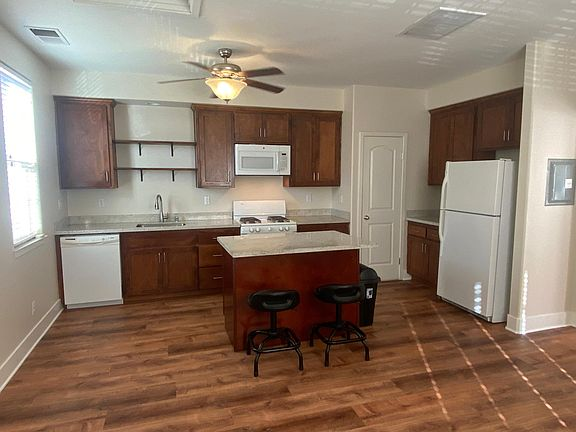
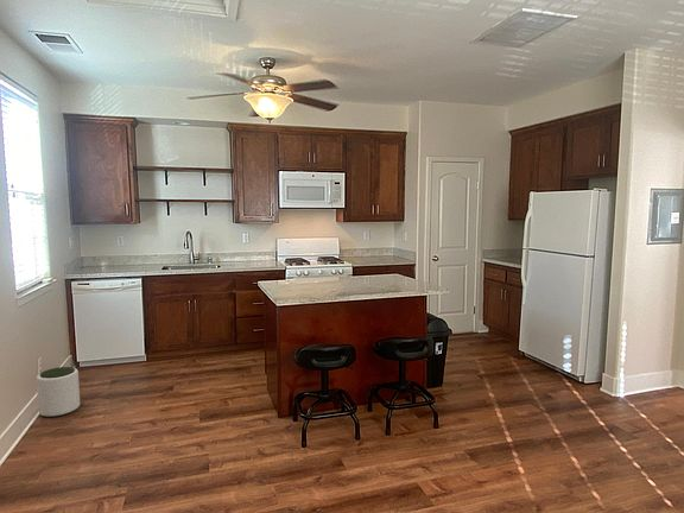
+ plant pot (58, 391)
